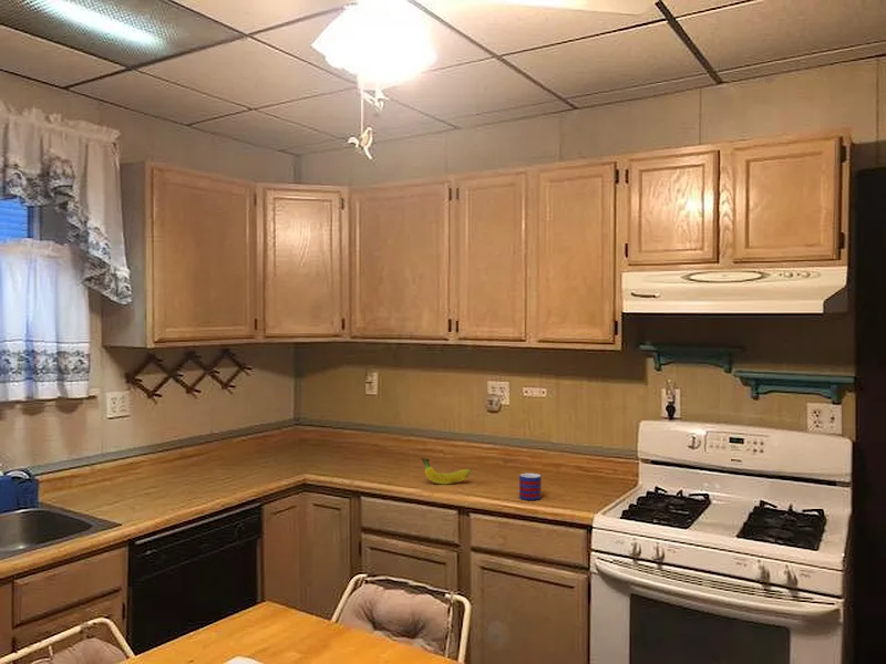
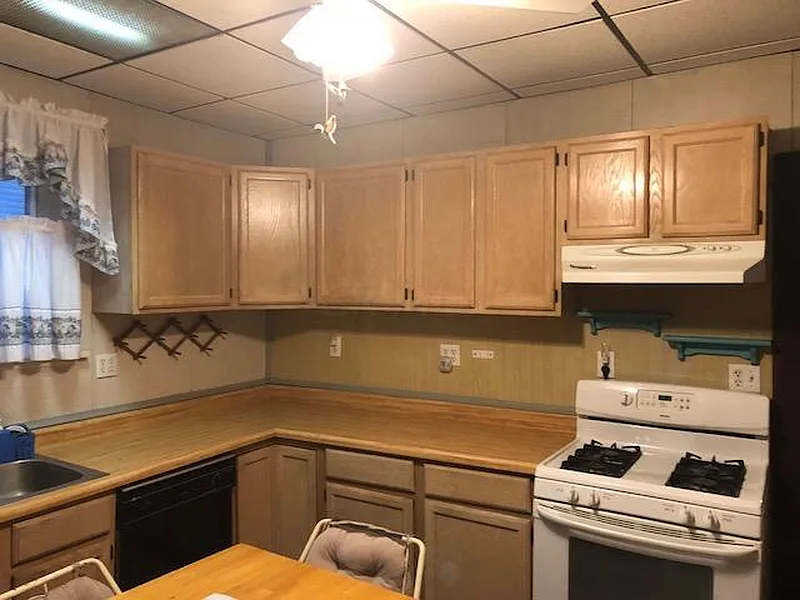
- mug (529, 485)
- fruit (445, 474)
